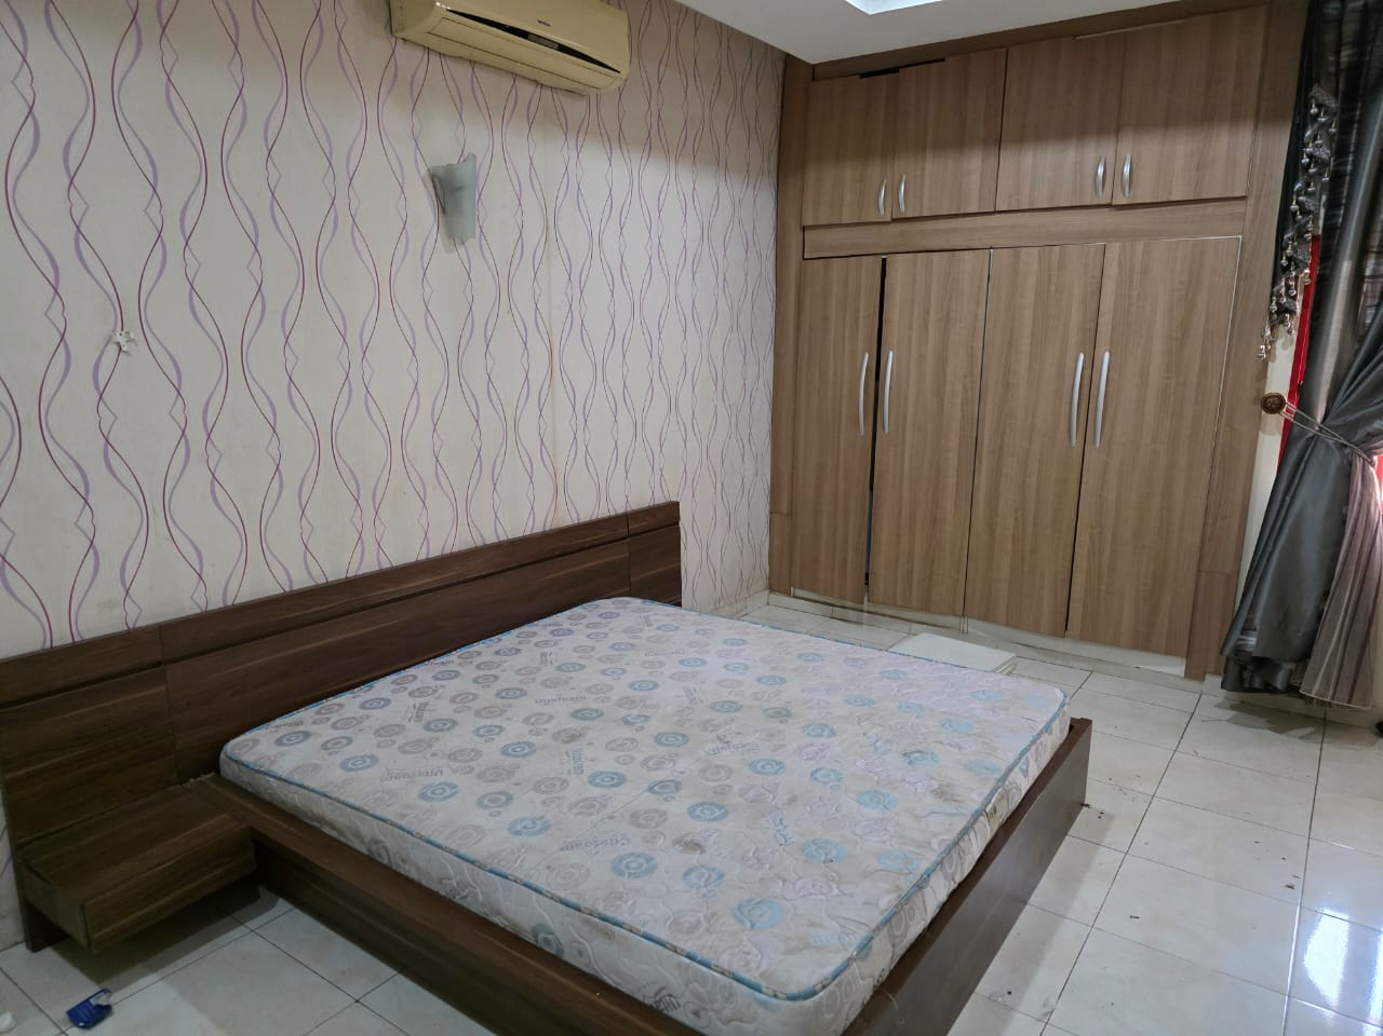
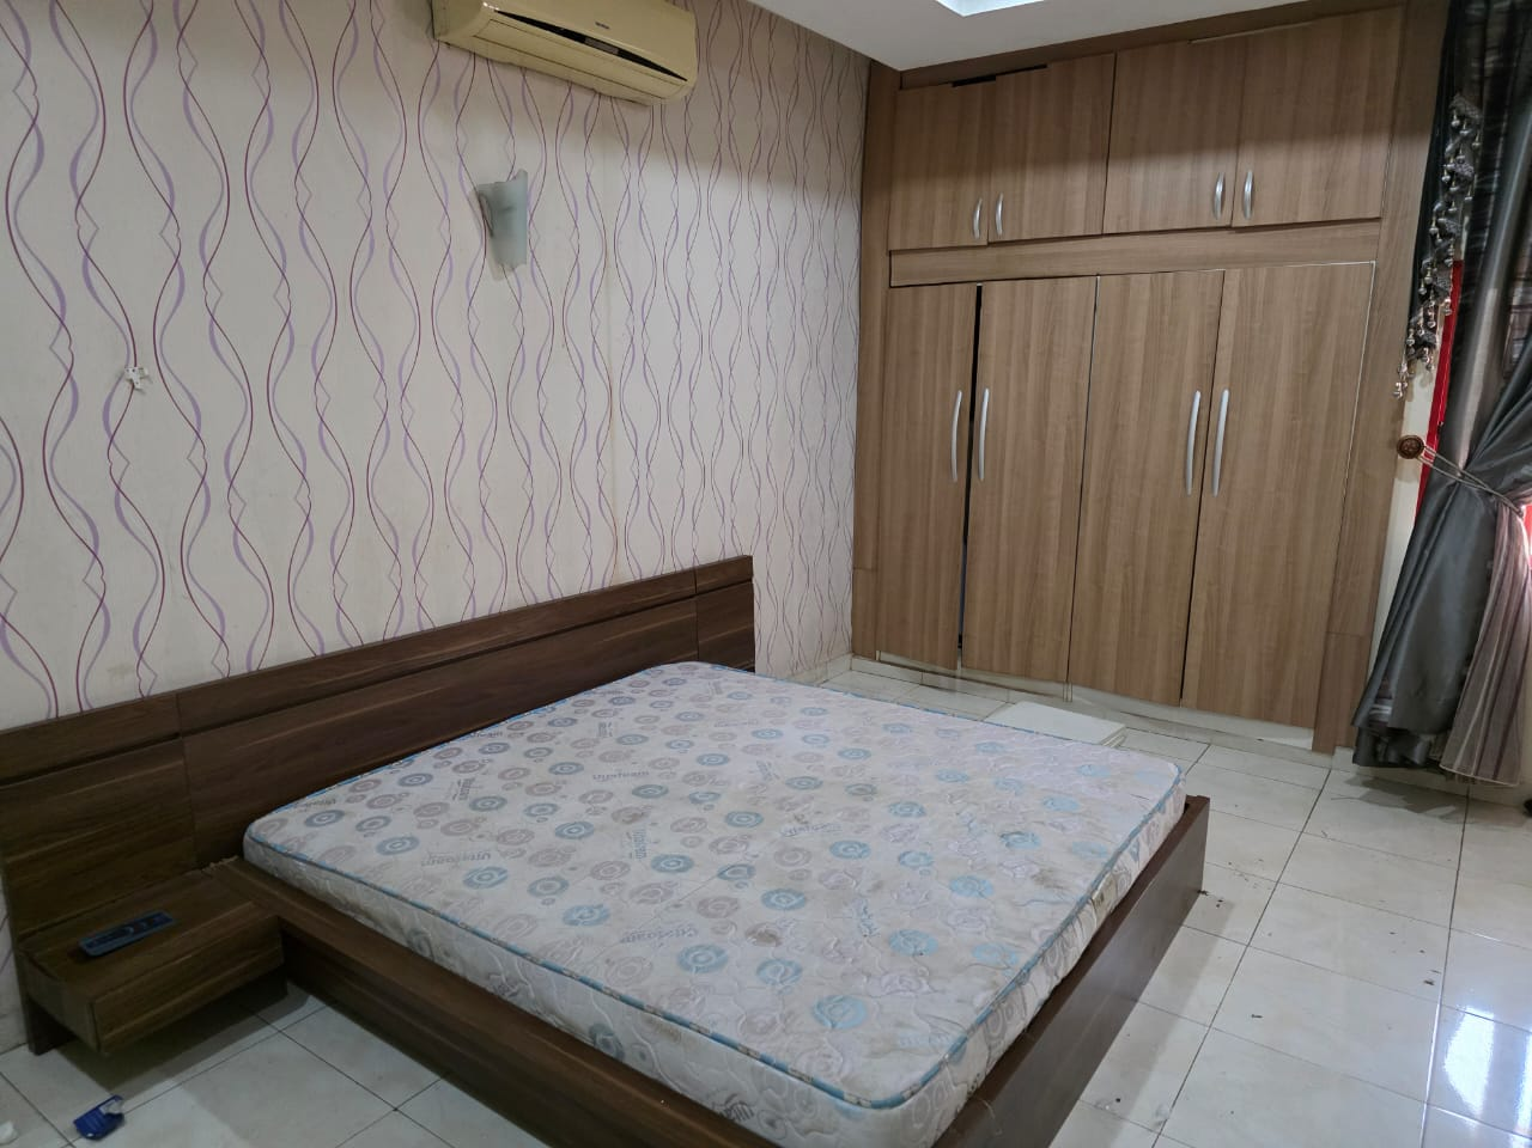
+ smartphone (128, 932)
